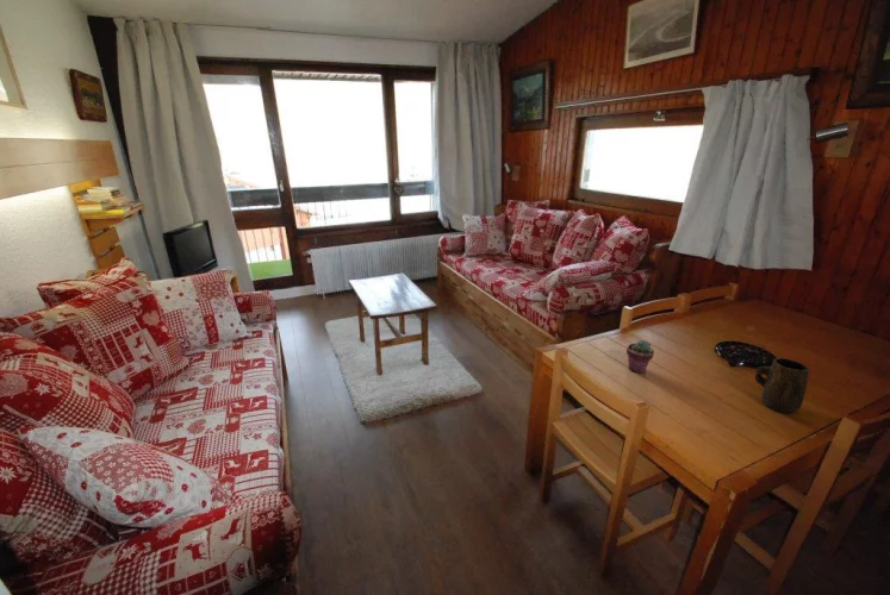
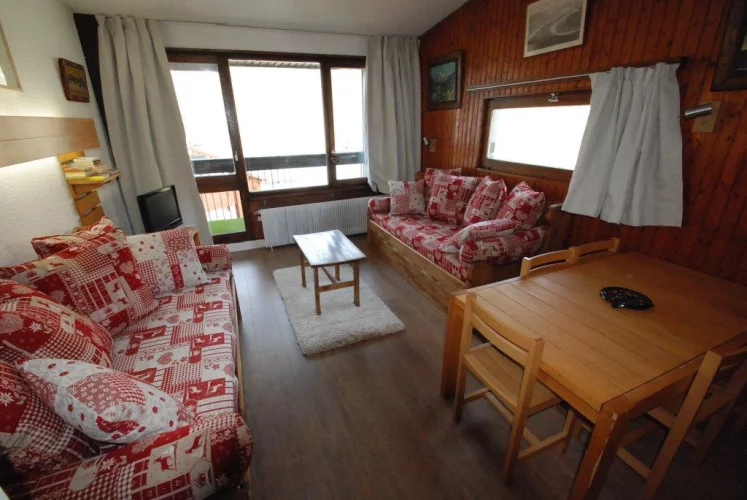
- potted succulent (639, 355)
- mug (782, 383)
